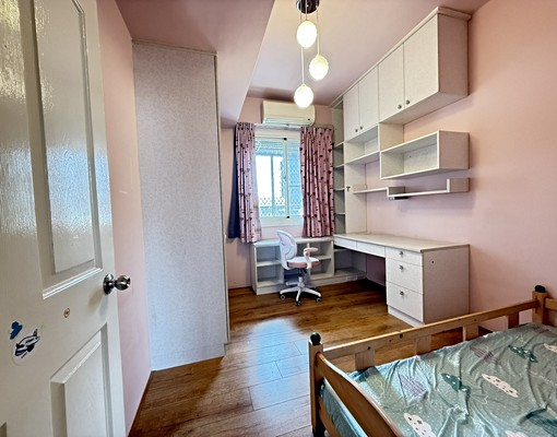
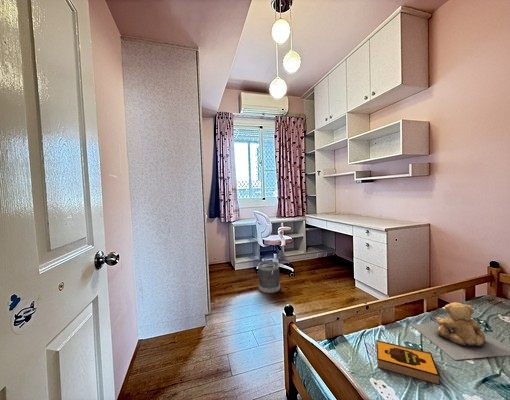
+ wastebasket (269, 276)
+ teddy bear (459, 320)
+ hardback book (404, 358)
